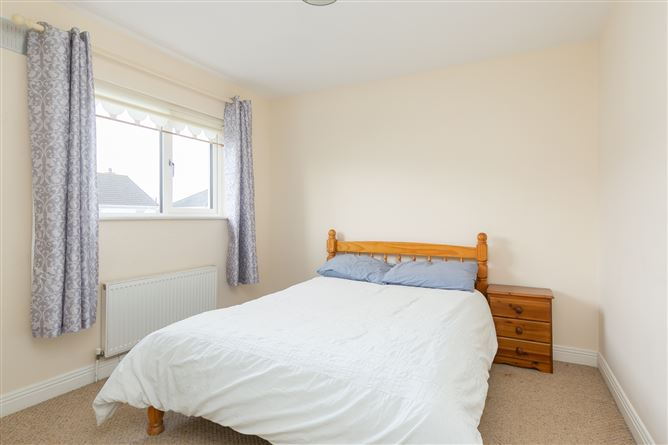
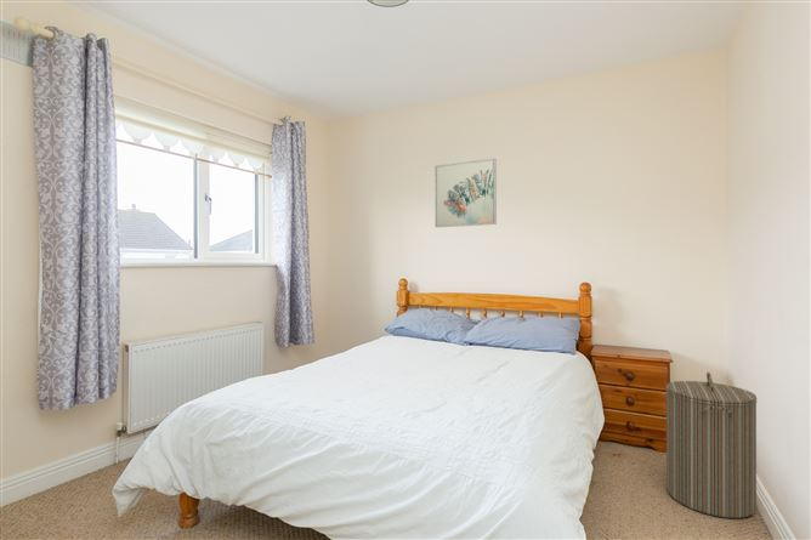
+ wall art (464, 194)
+ laundry hamper (709, 436)
